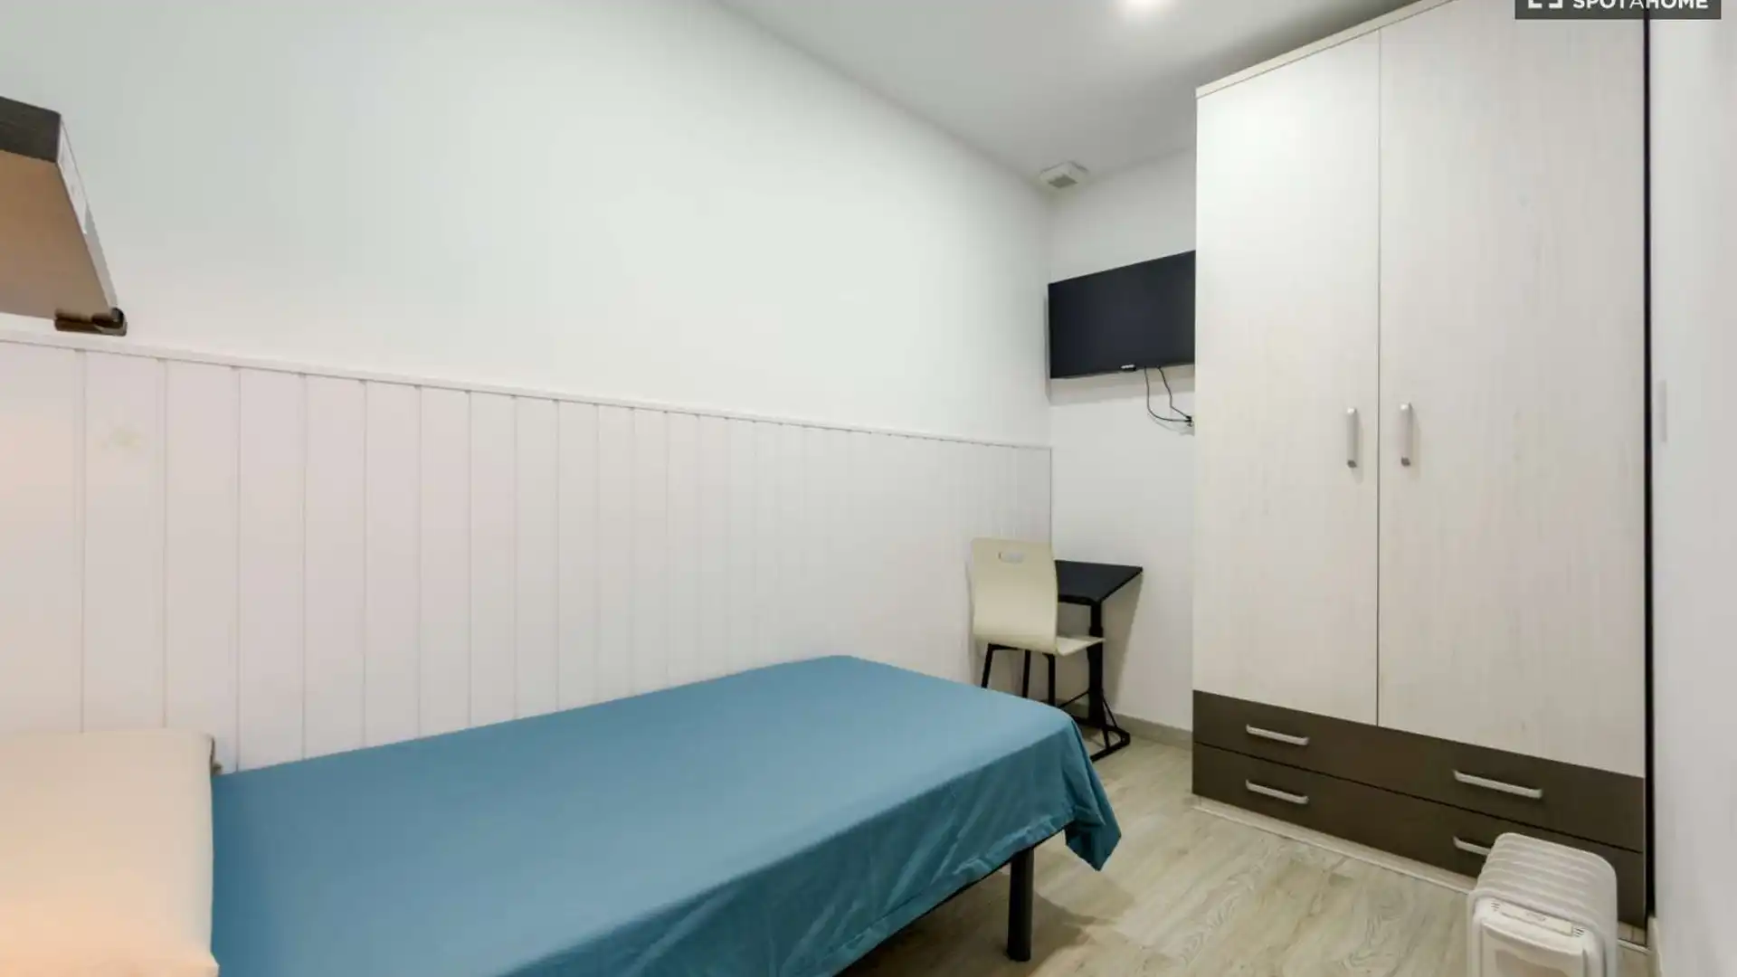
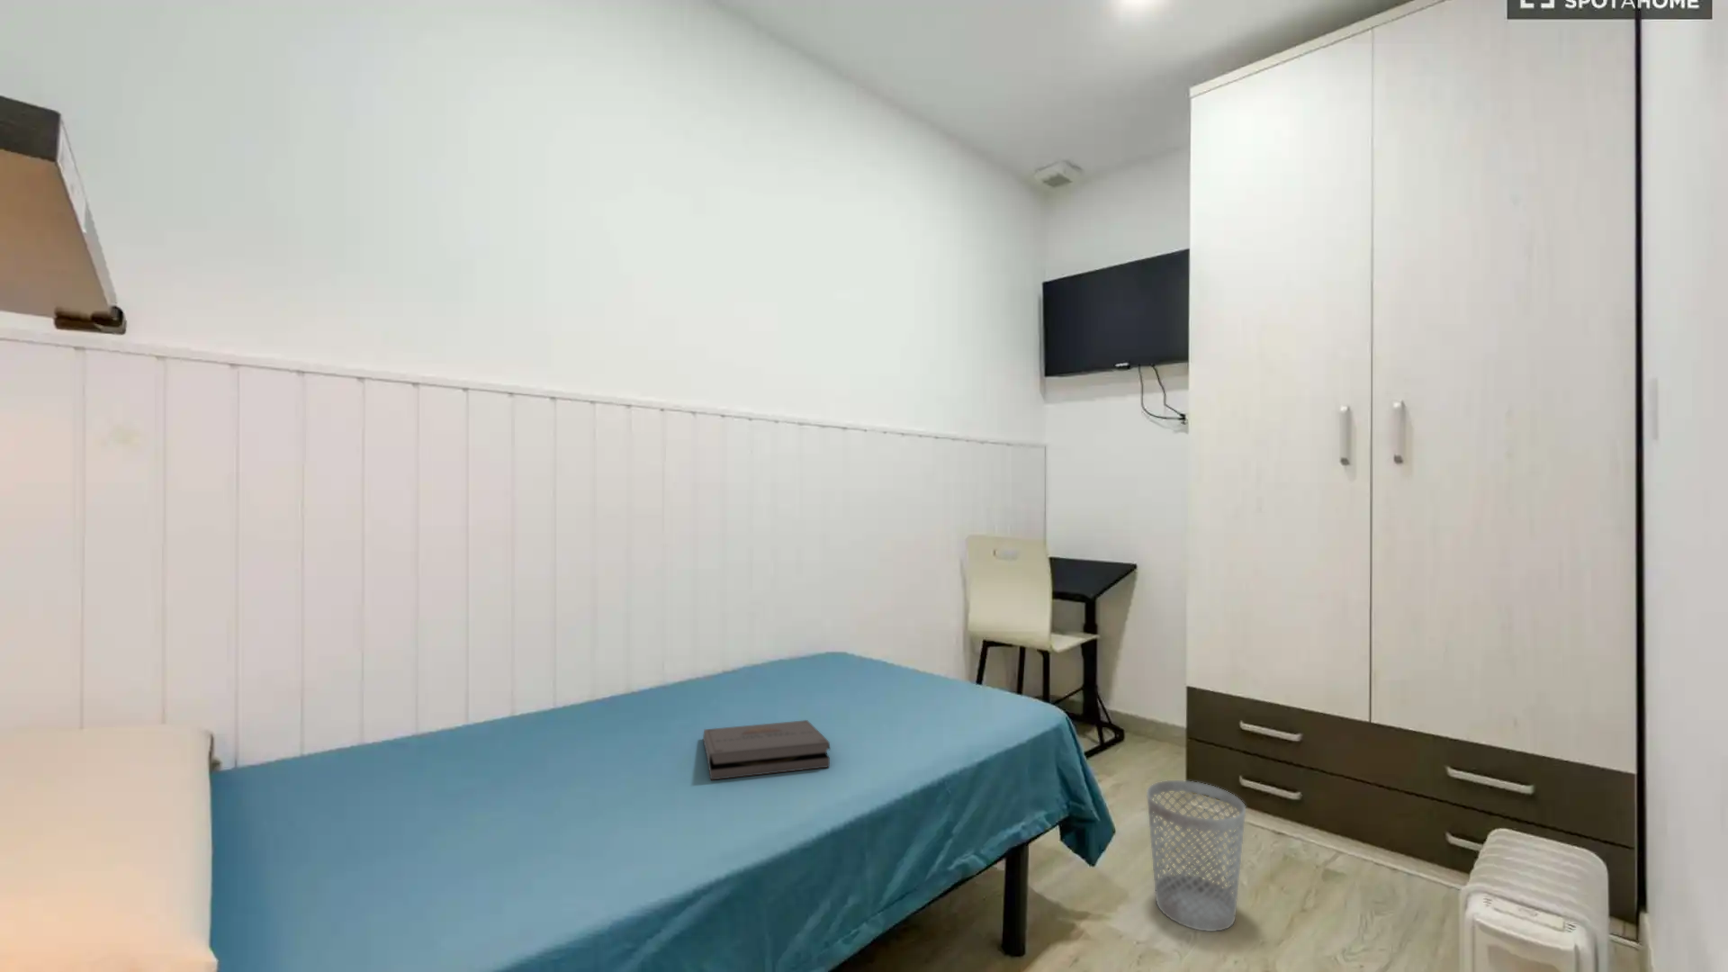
+ wastebasket (1194, 855)
+ pizza box (763, 739)
